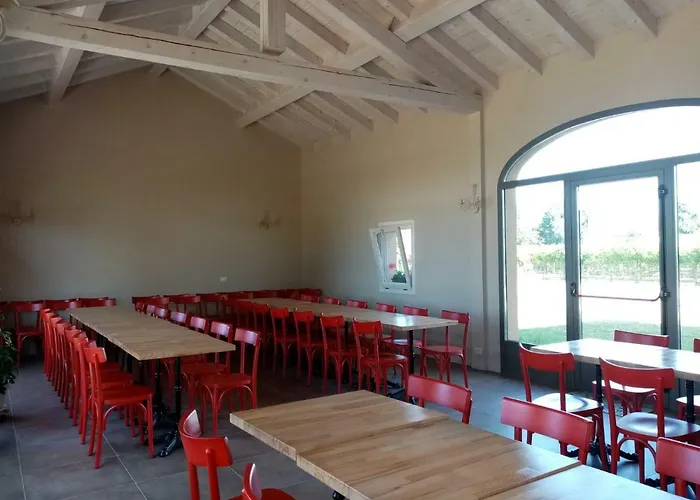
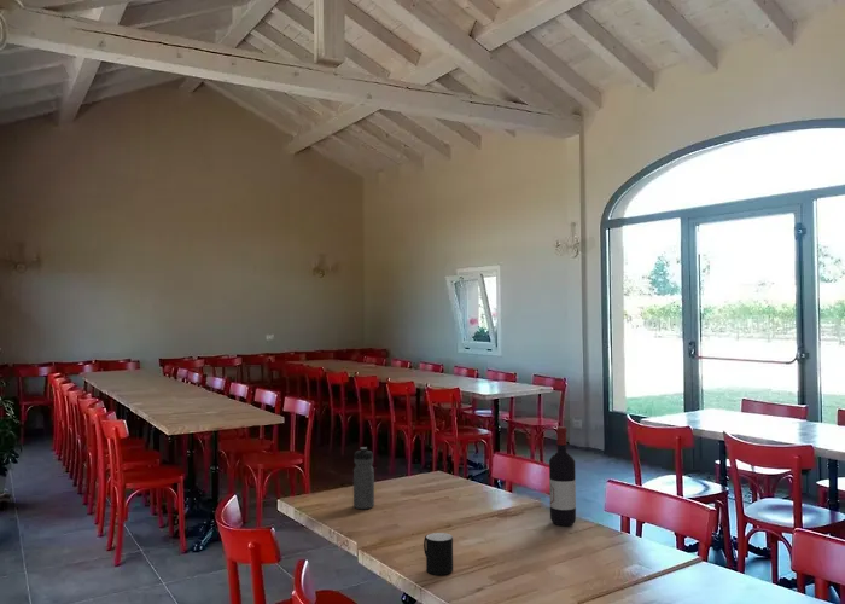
+ water bottle (363, 476)
+ wine bottle (561, 475)
+ cup (436, 551)
